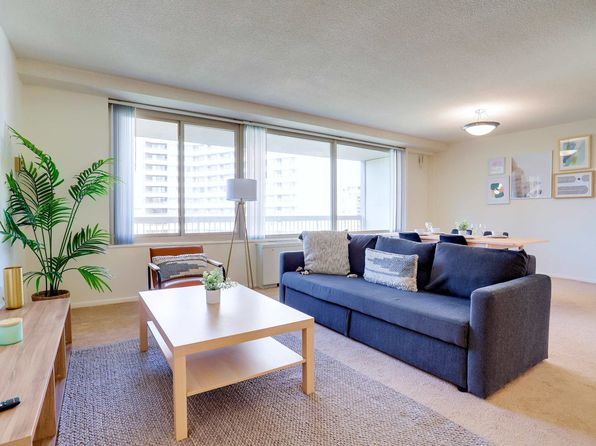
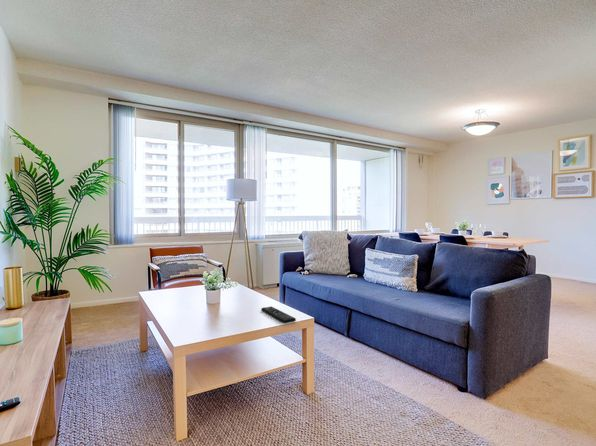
+ remote control (277, 313)
